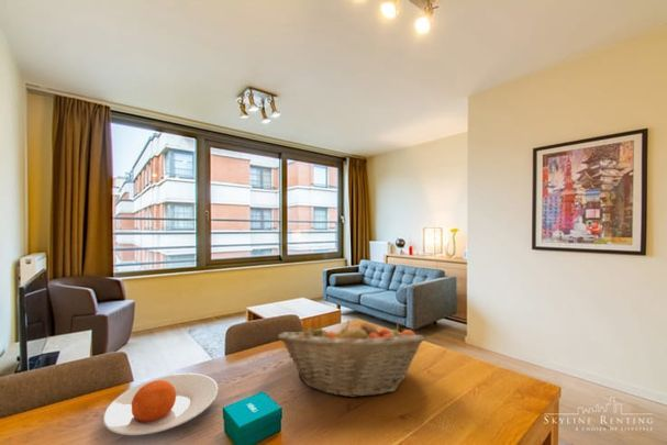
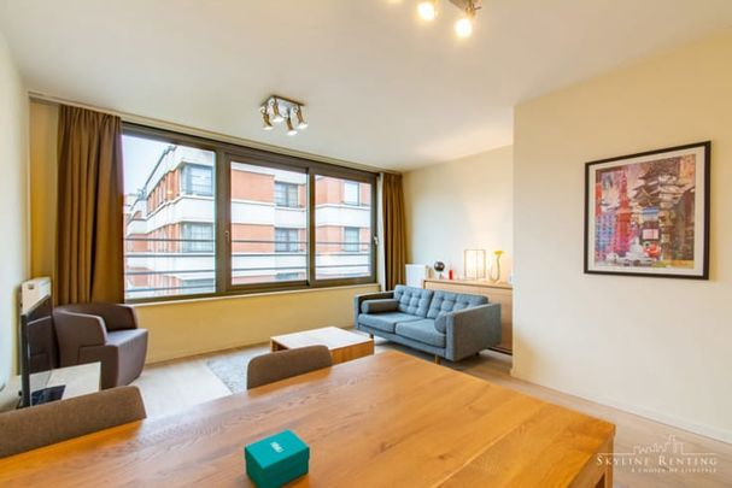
- plate (165, 394)
- fruit basket (349, 347)
